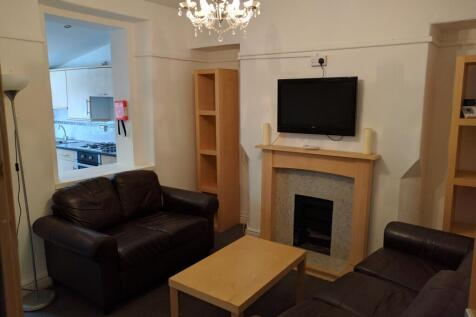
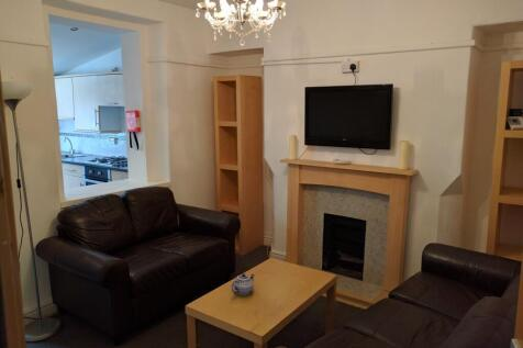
+ teapot (243, 282)
